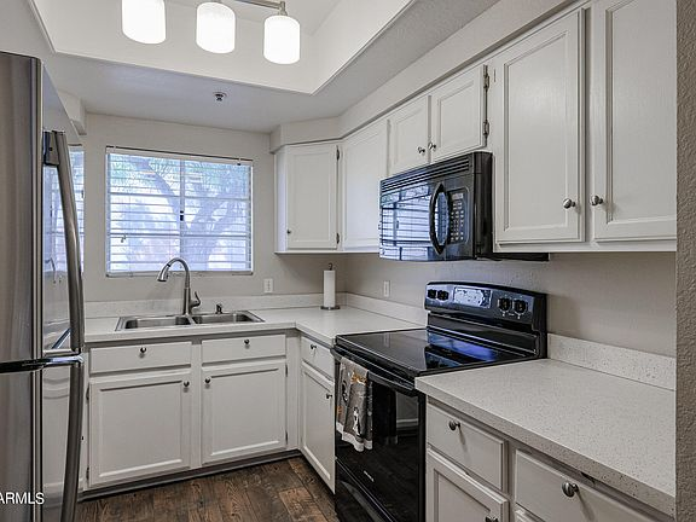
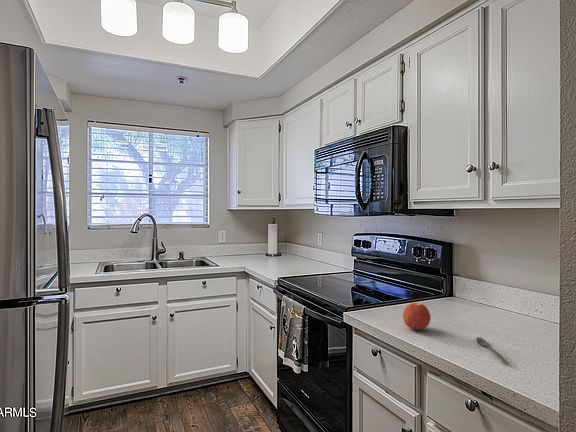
+ spoon (491, 349)
+ apple (416, 315)
